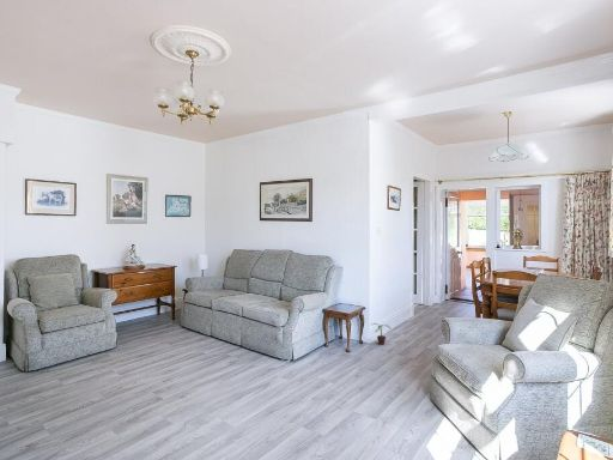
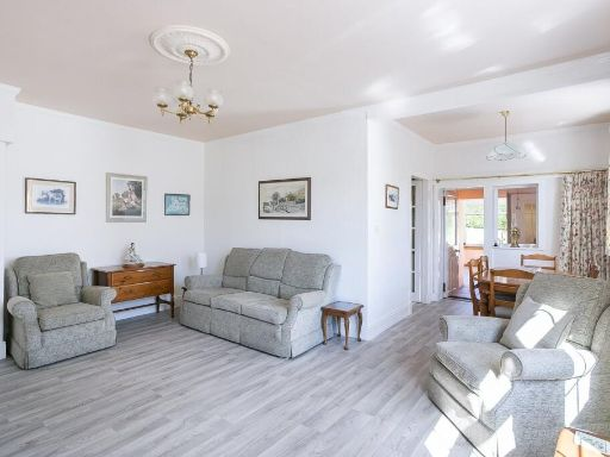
- potted plant (381, 333)
